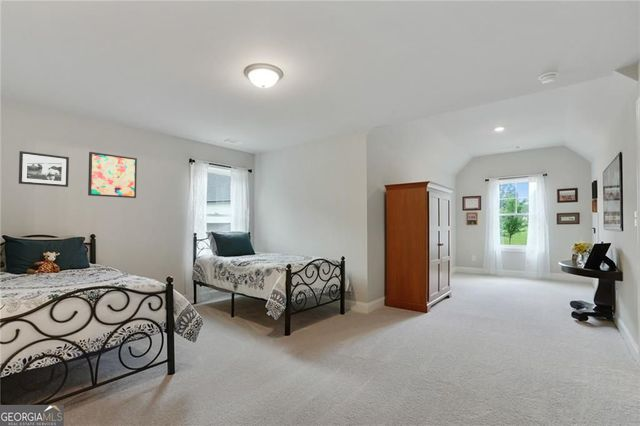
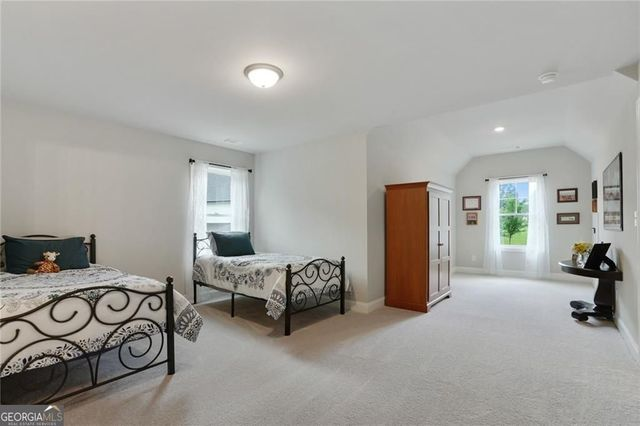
- wall art (113, 176)
- picture frame (44, 169)
